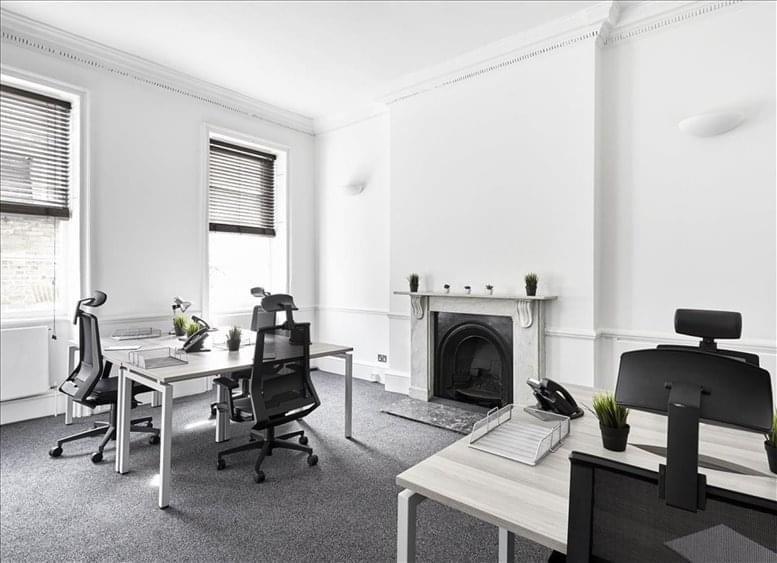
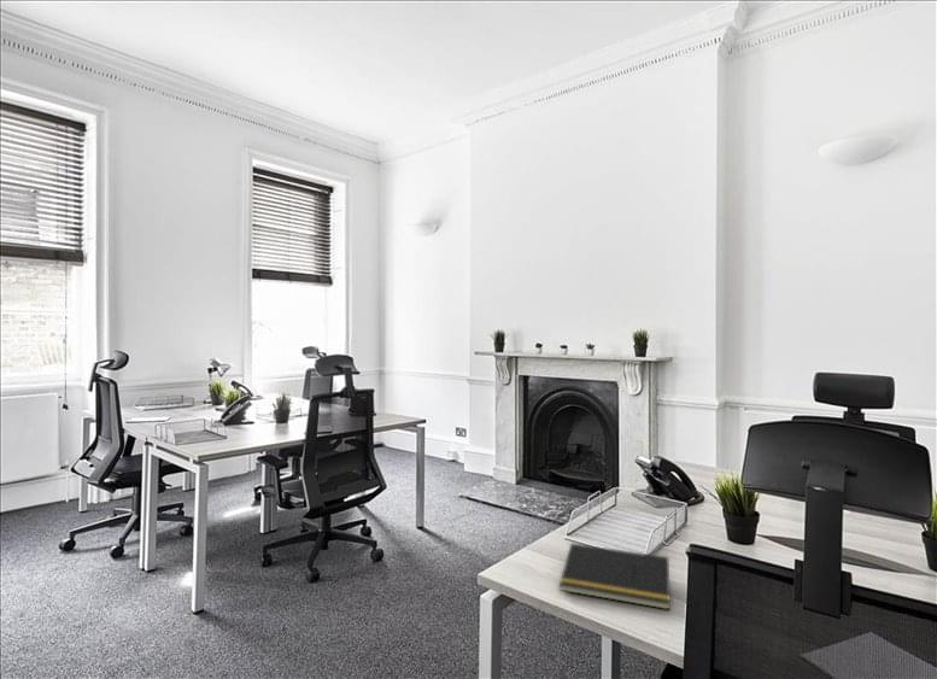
+ notepad (615, 573)
